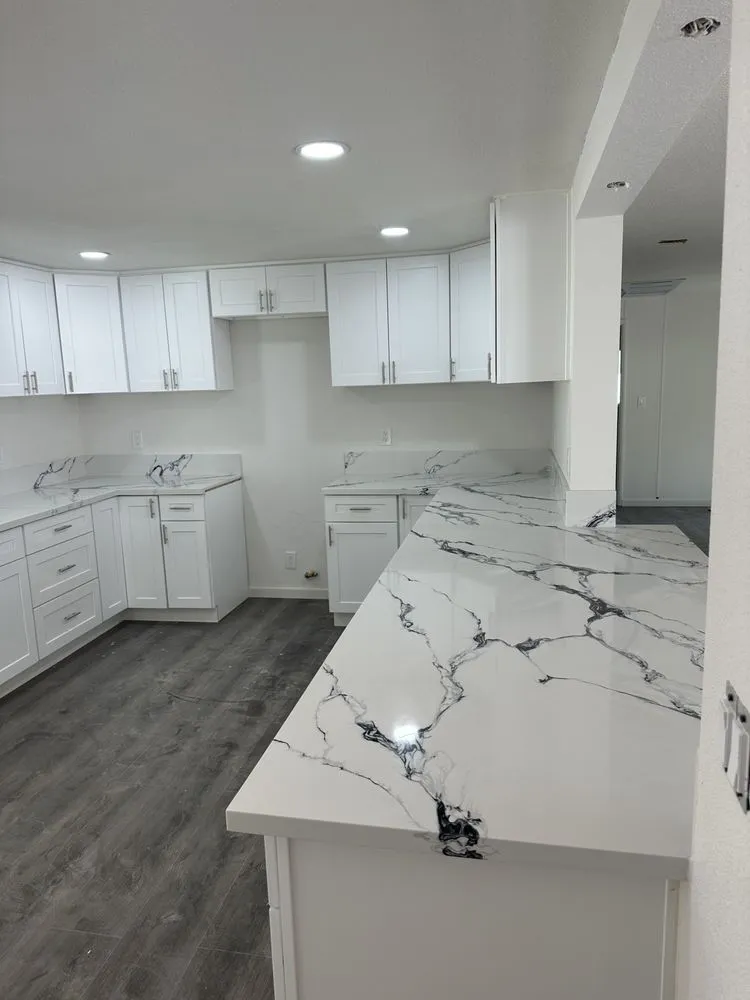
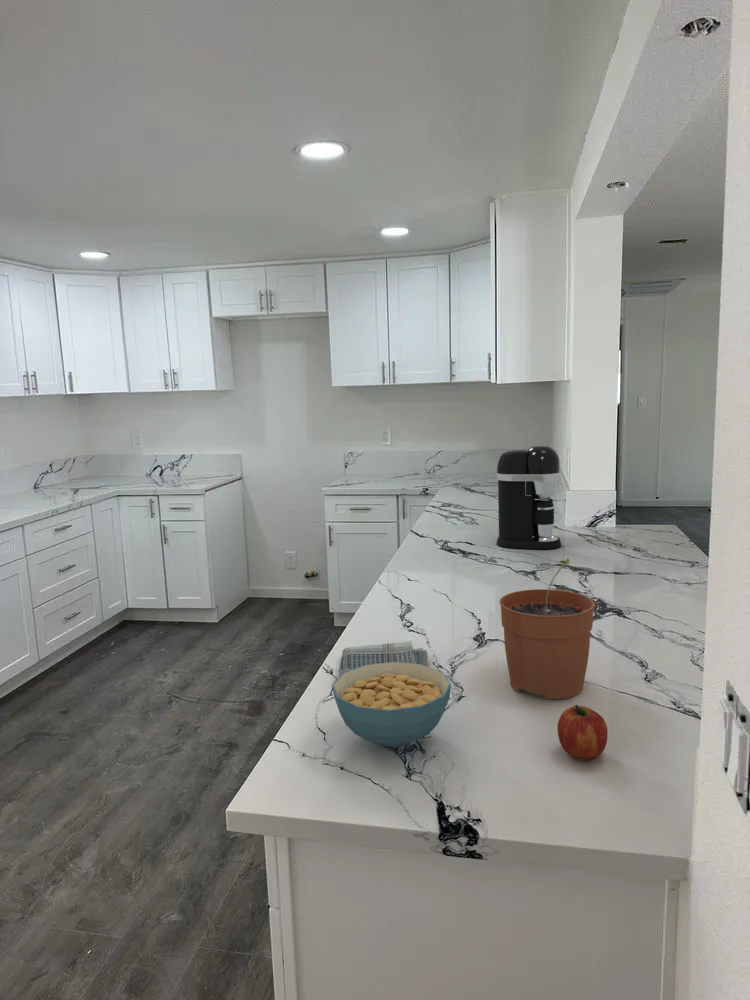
+ coffee maker (528, 495)
+ plant pot (546, 622)
+ cereal bowl (392, 711)
+ dish towel (384, 662)
+ fruit (582, 730)
